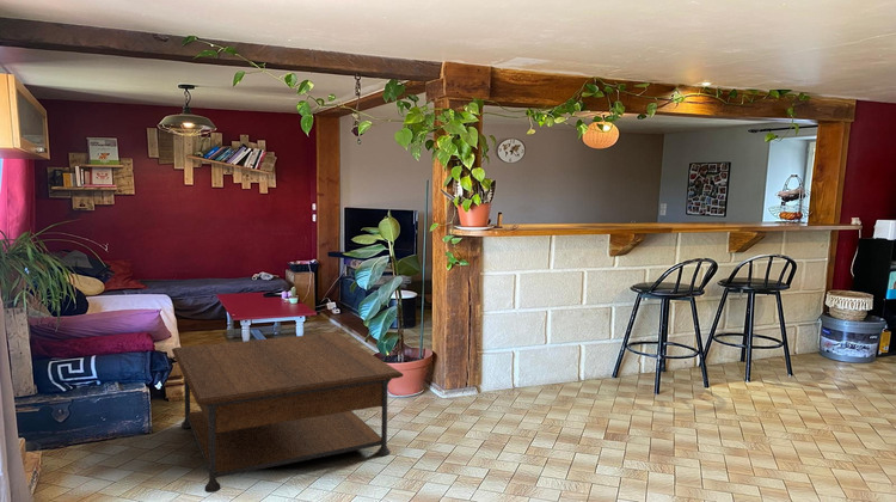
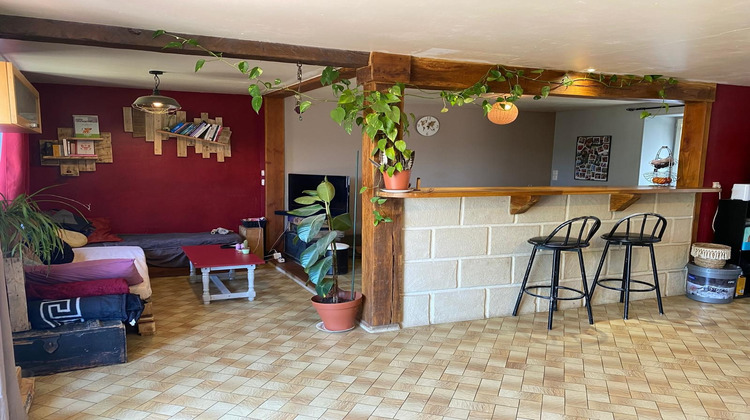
- coffee table (281, 399)
